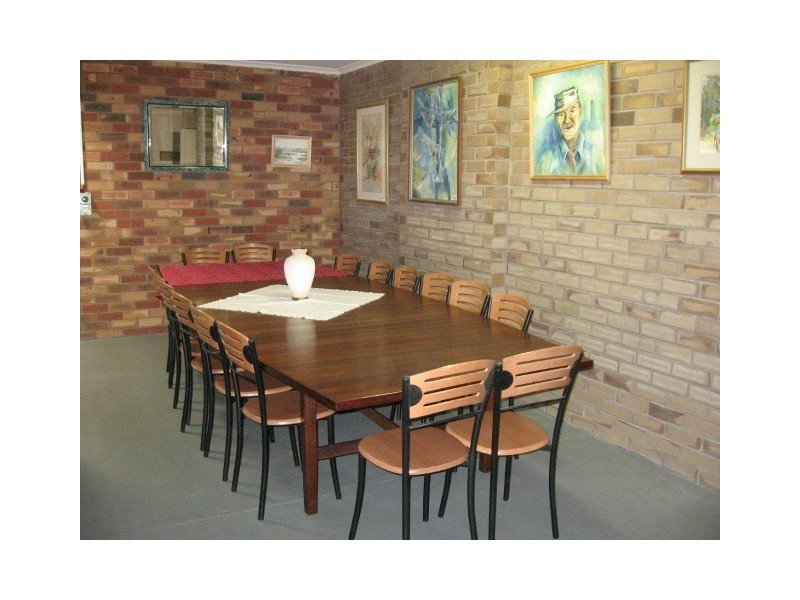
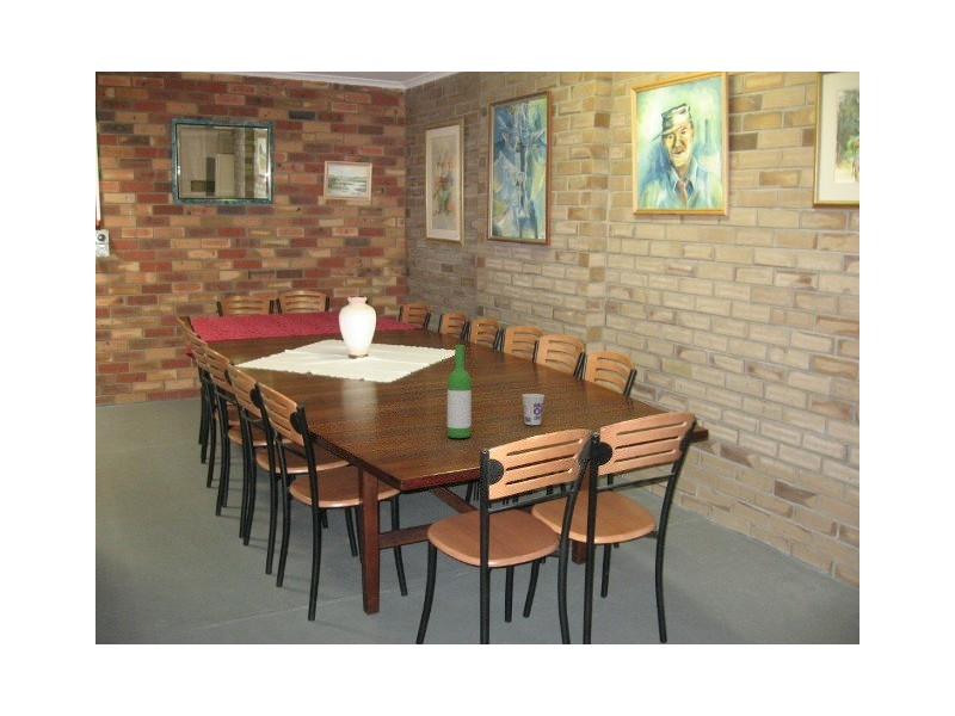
+ cup (532, 409)
+ wine bottle (458, 390)
